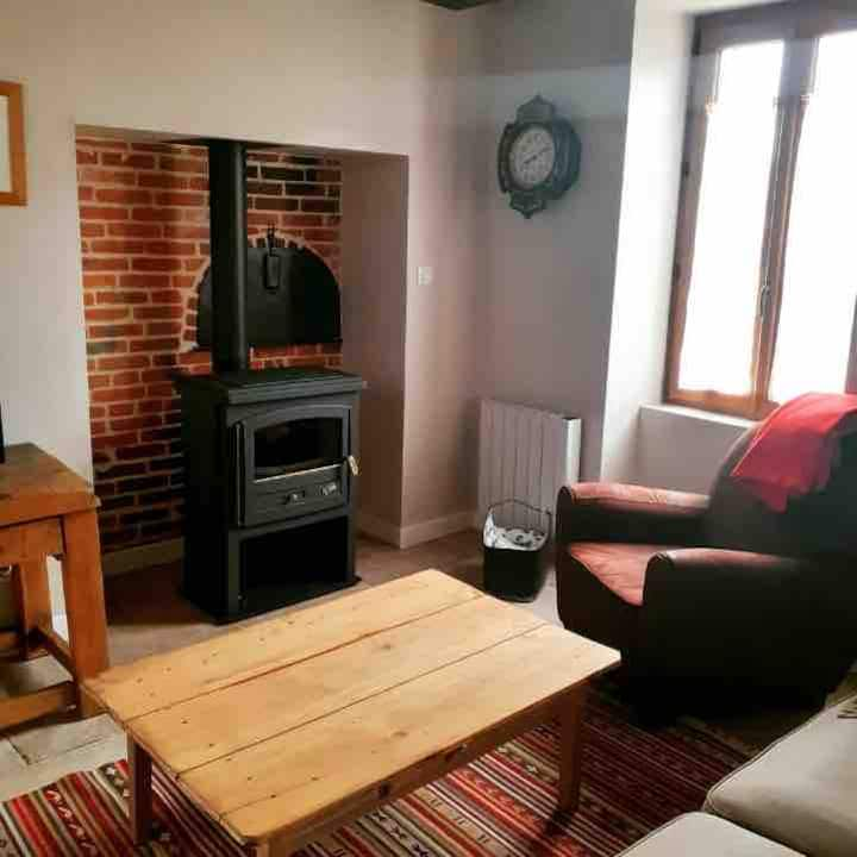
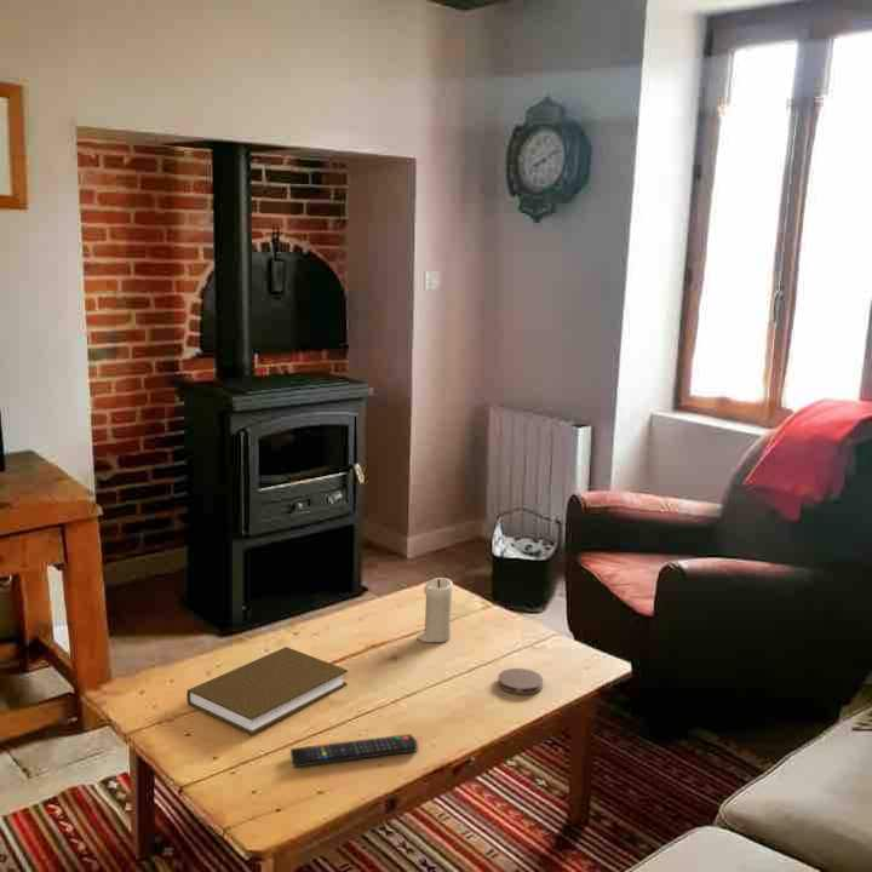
+ candle (436, 608)
+ coaster (520, 681)
+ remote control (355, 751)
+ book (269, 687)
